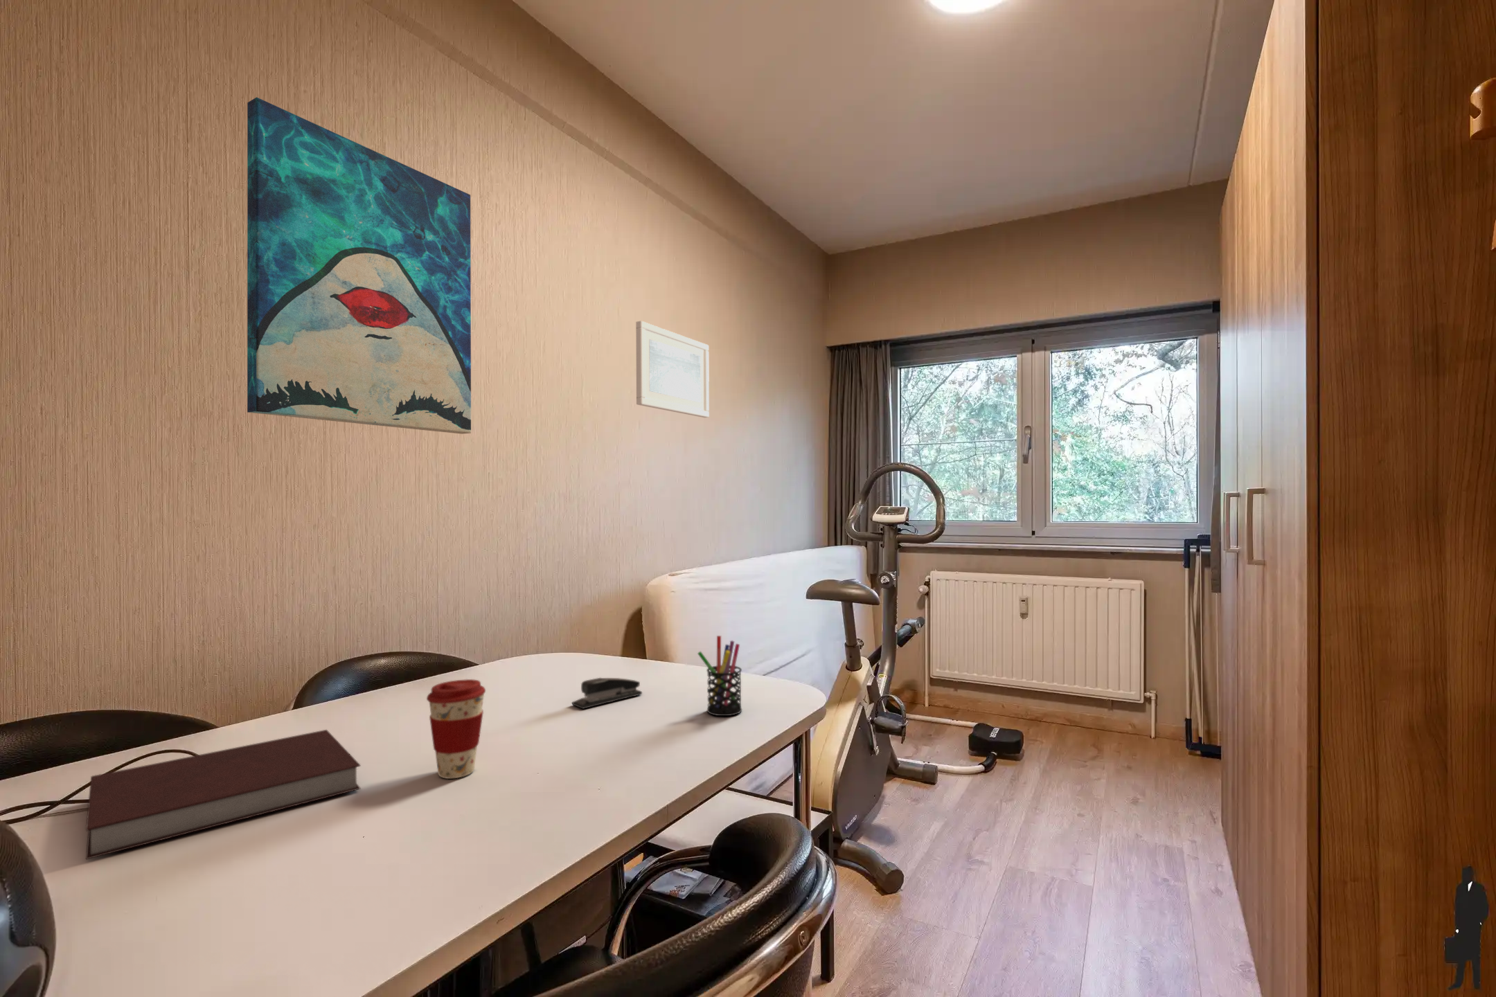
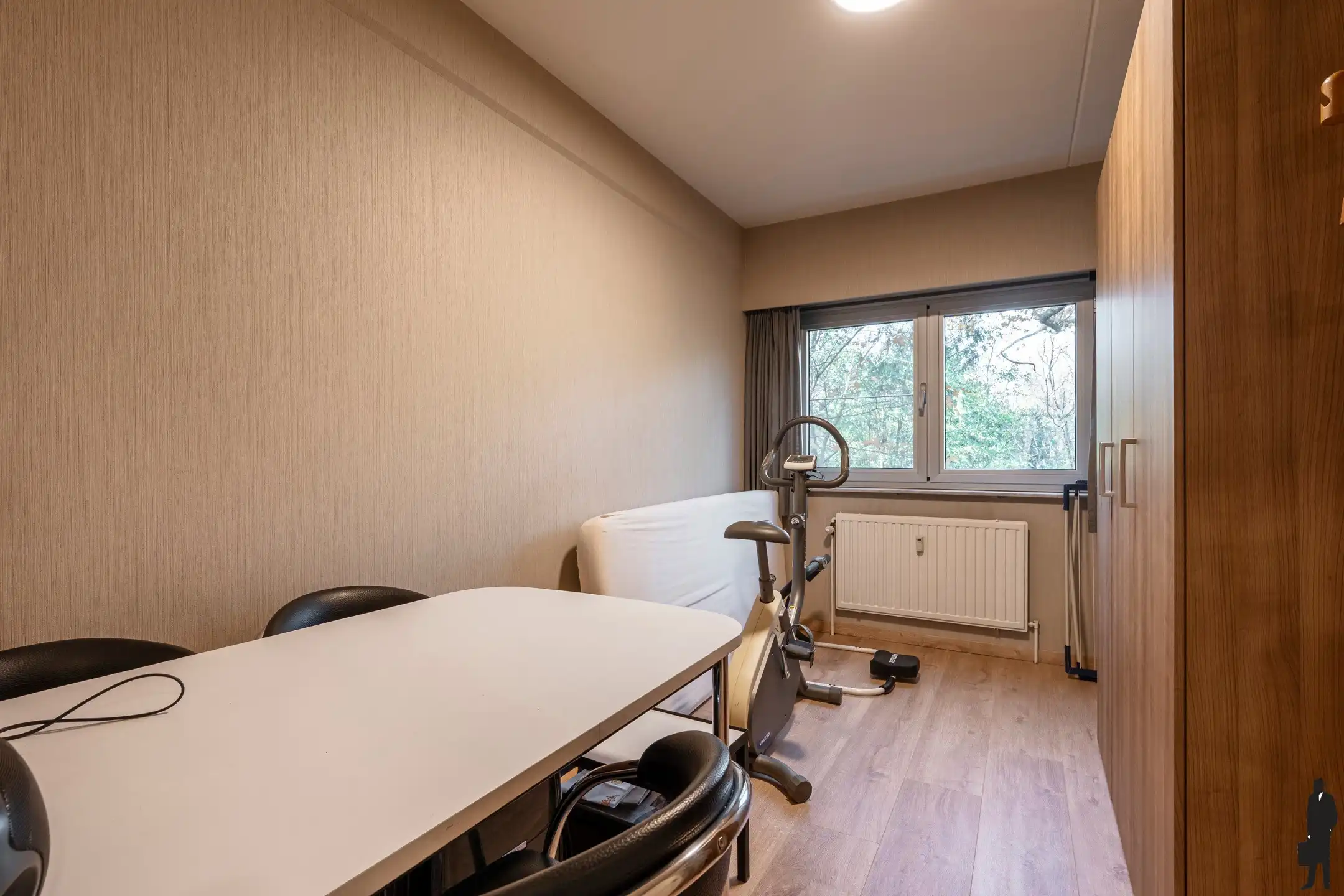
- pen holder (719, 674)
- notebook (228, 782)
- coffee cup (456, 728)
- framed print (675, 373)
- stapler (608, 688)
- wall art (373, 288)
